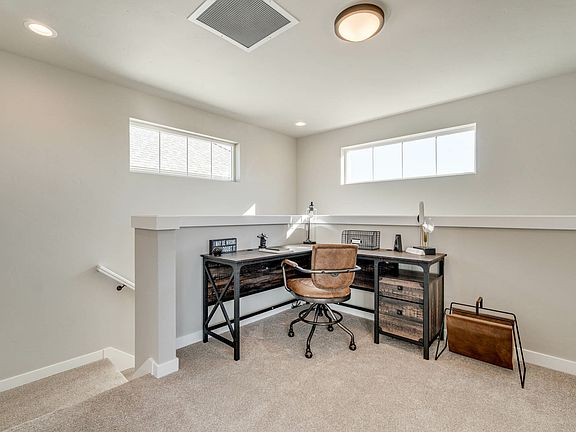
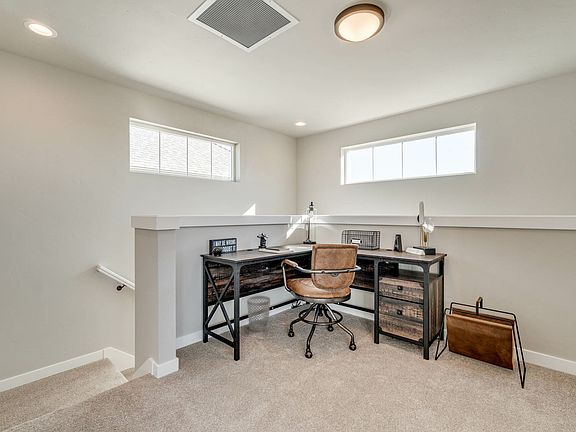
+ wastebasket (258, 313)
